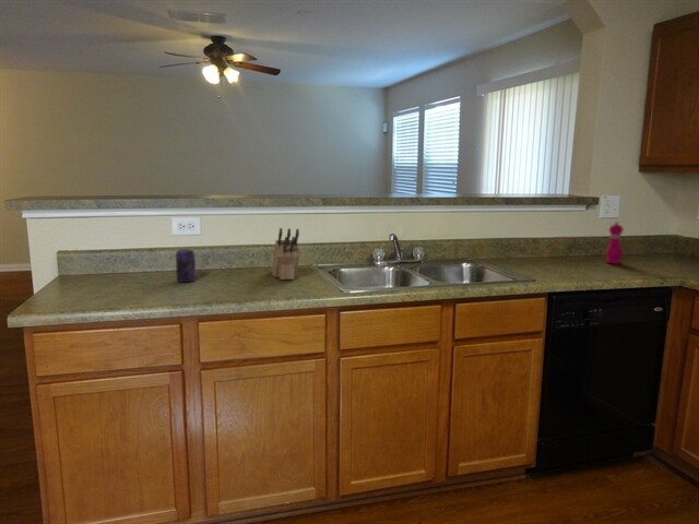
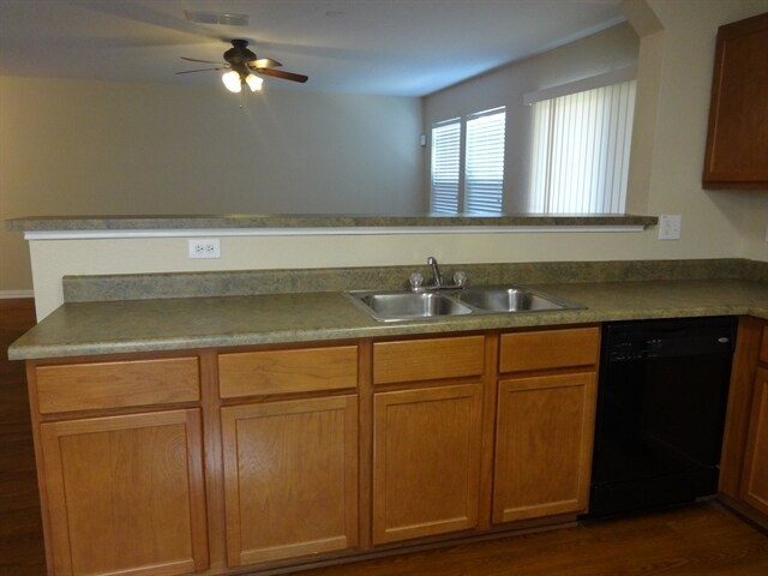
- pepper mill (615, 241)
- beverage can (186, 264)
- knife block (285, 251)
